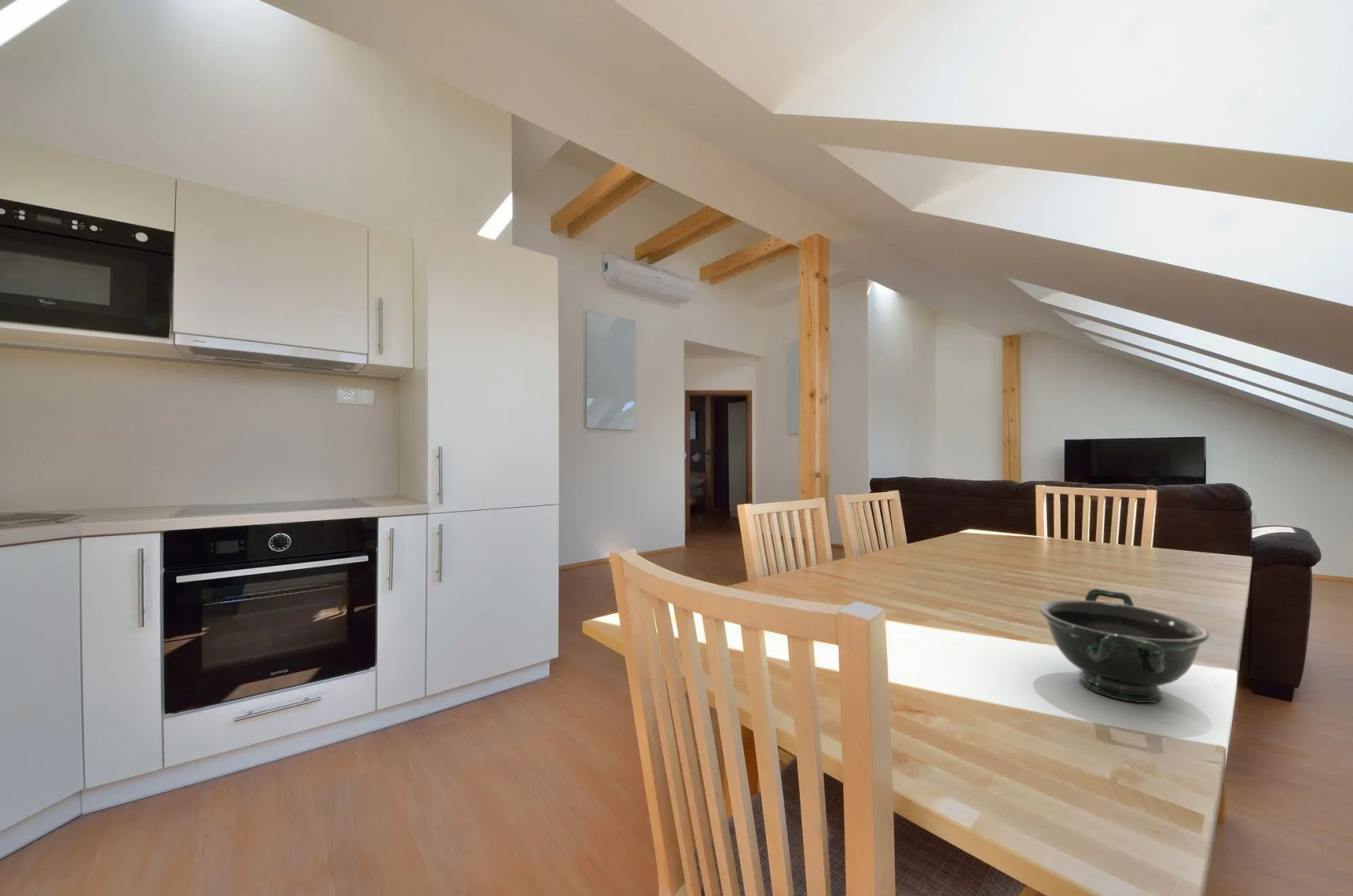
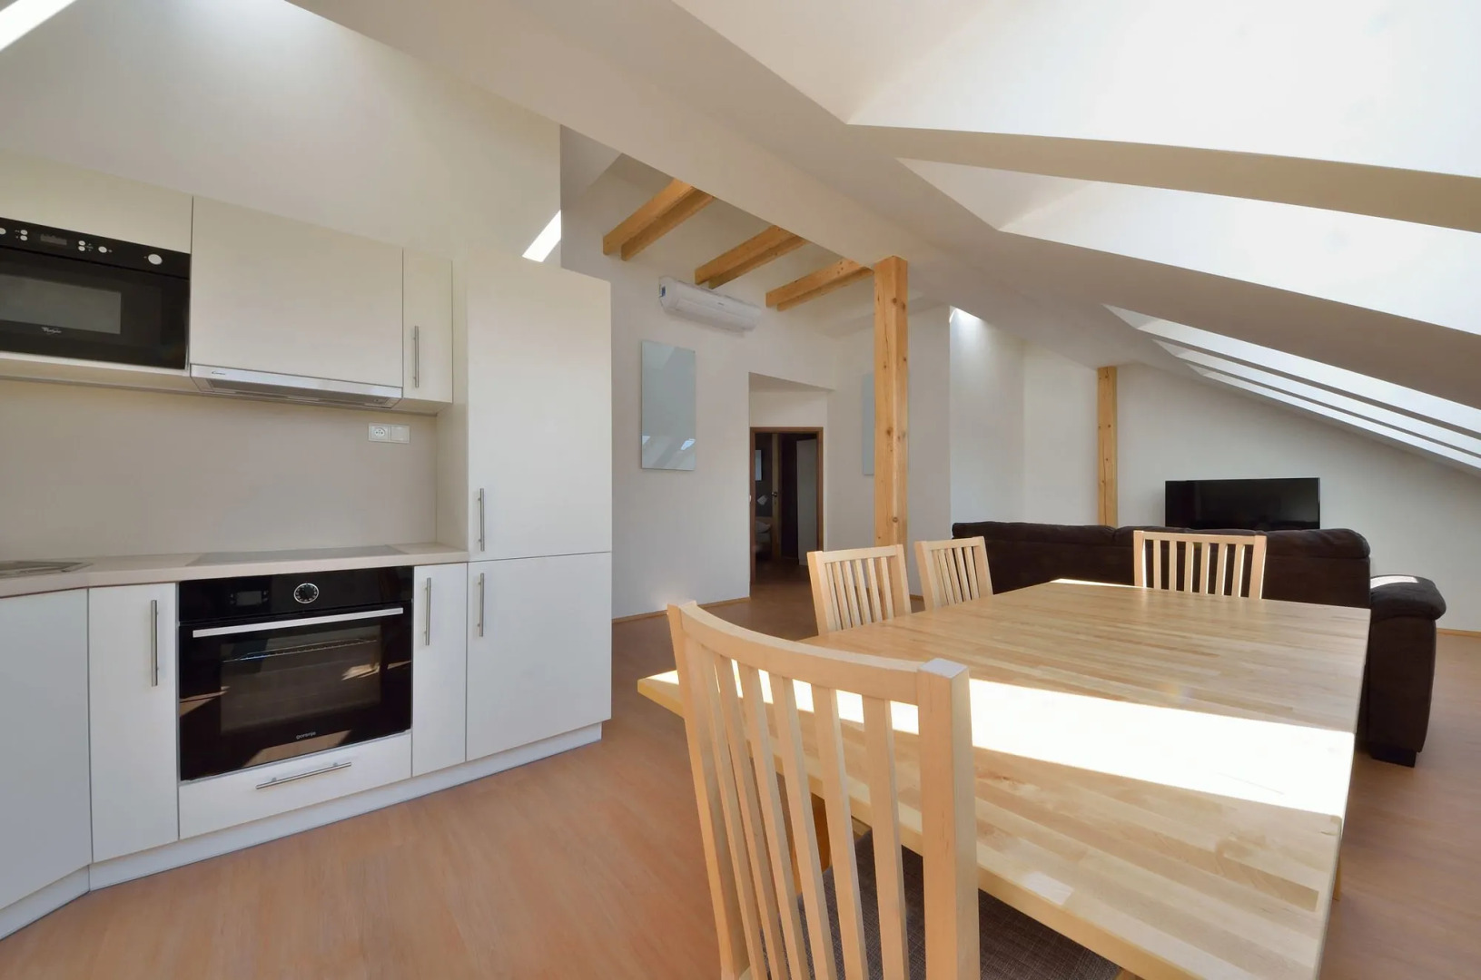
- bowl (1117, 648)
